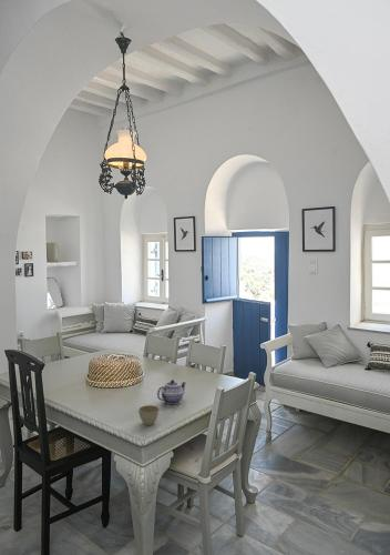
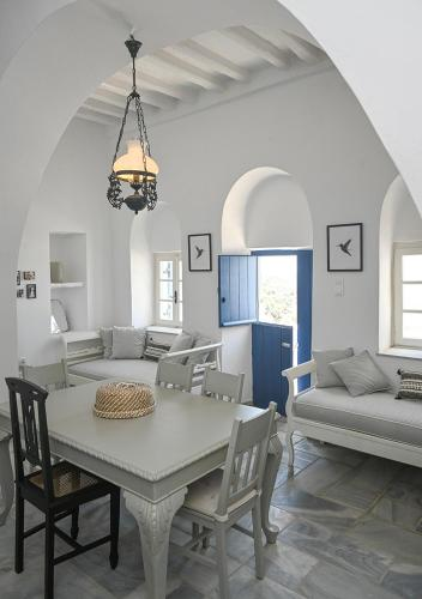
- flower pot (148, 415)
- teapot (172, 391)
